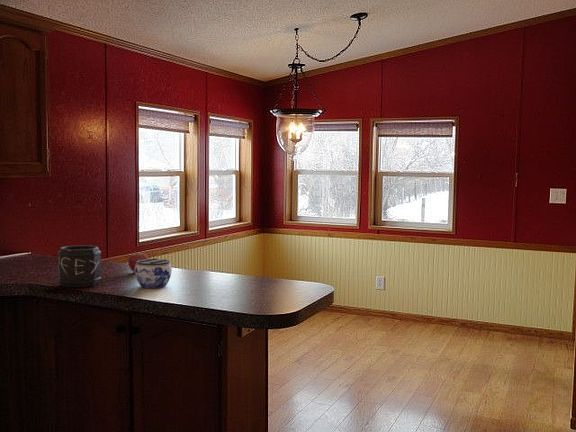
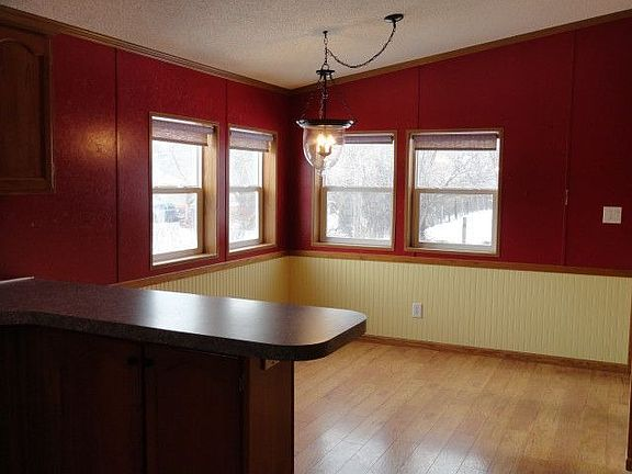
- apple (138, 260)
- jar (153, 273)
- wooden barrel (79, 266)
